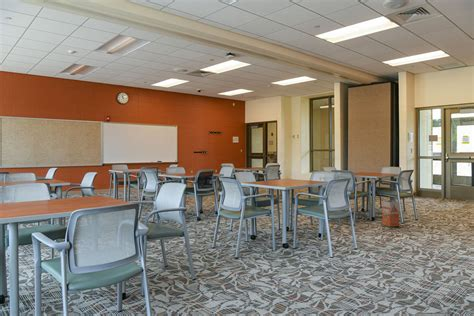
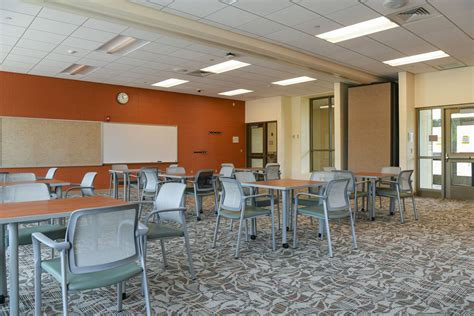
- waste bin (391, 212)
